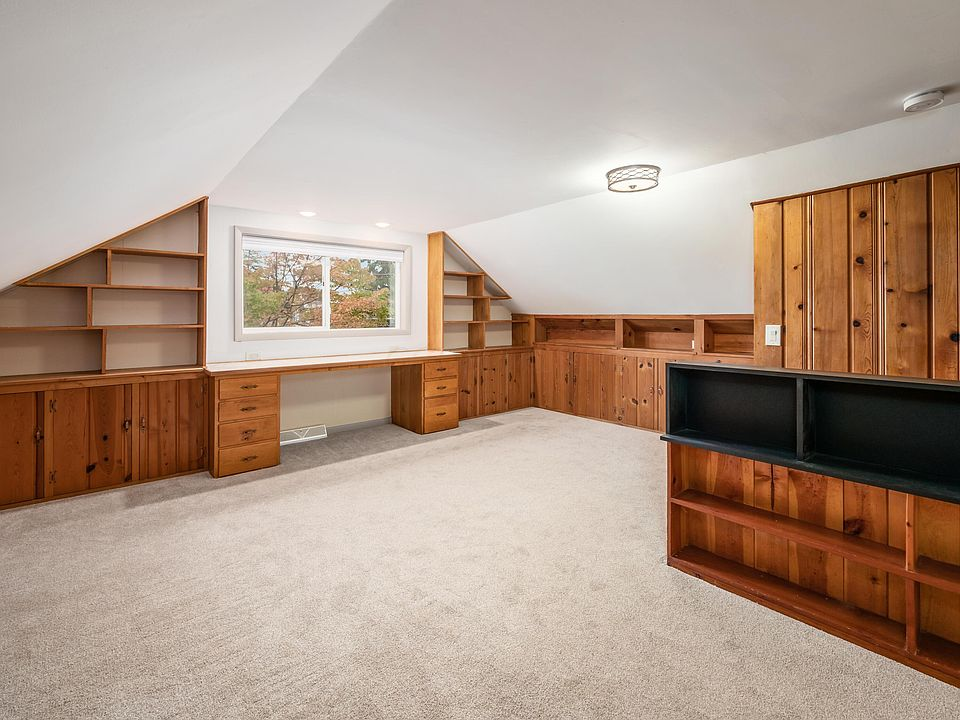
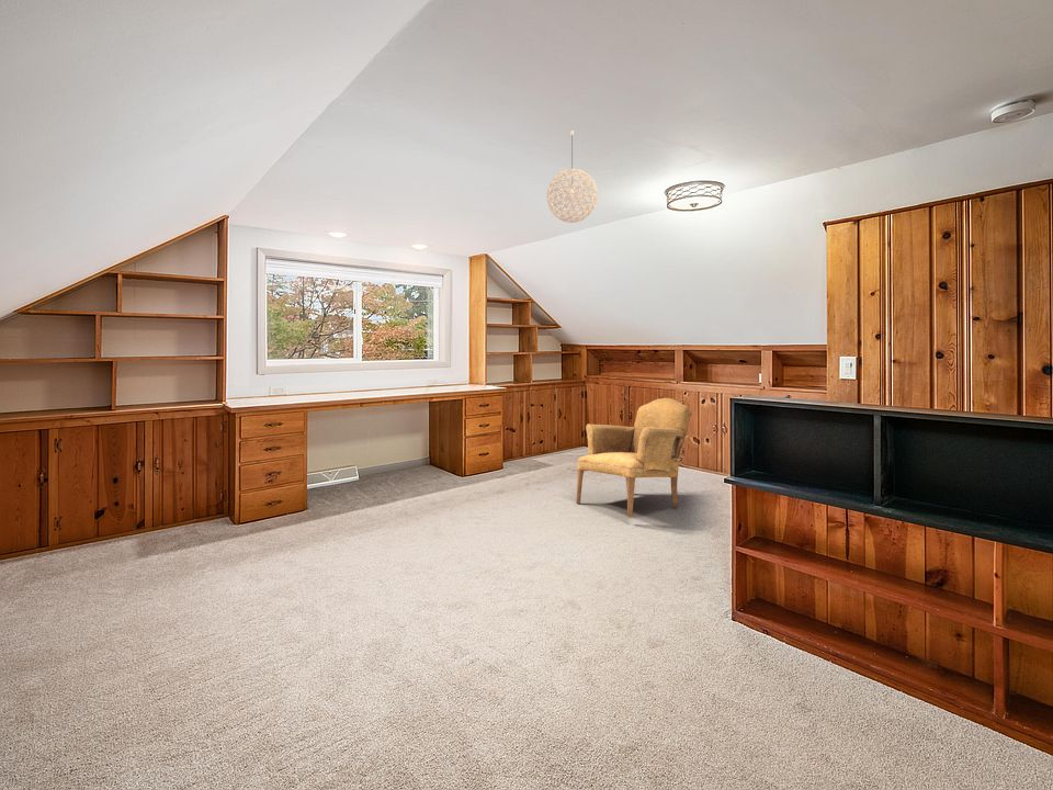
+ armchair (635, 450)
+ pendant light (571, 176)
